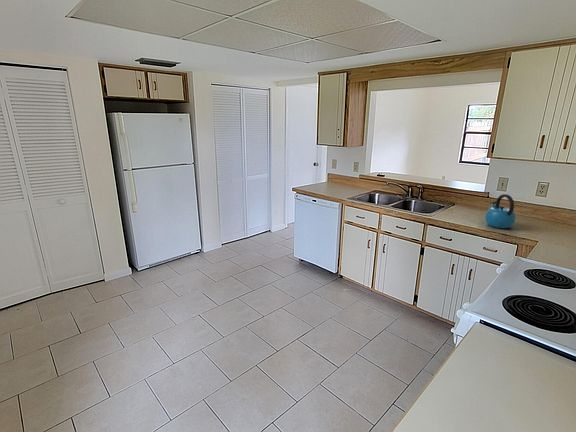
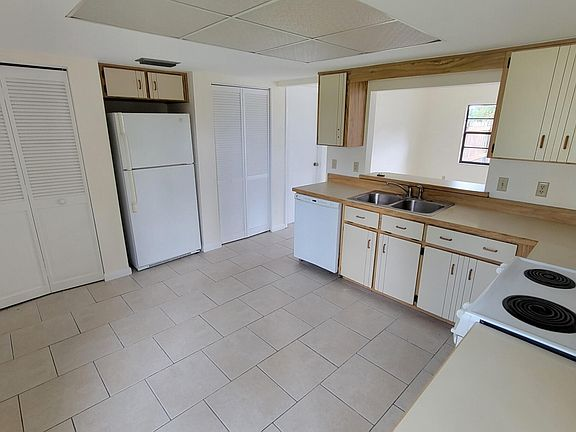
- kettle (500, 209)
